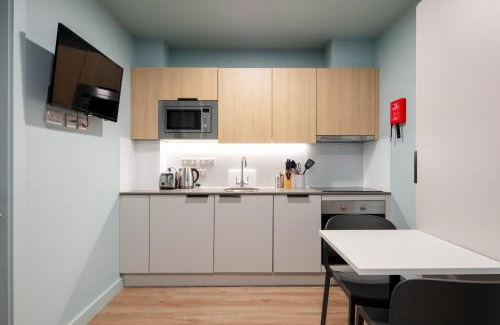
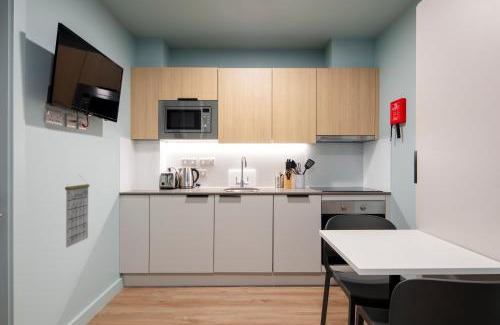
+ calendar (77, 207)
